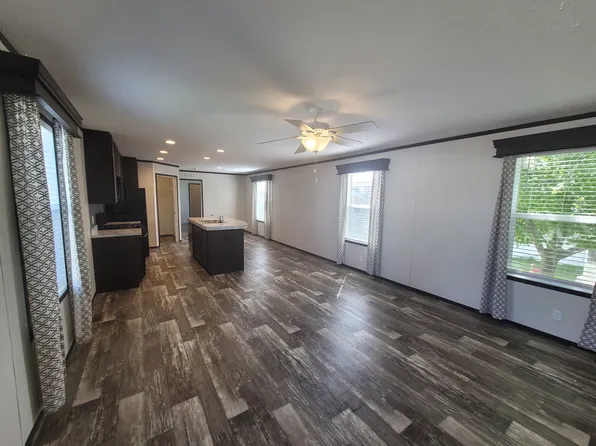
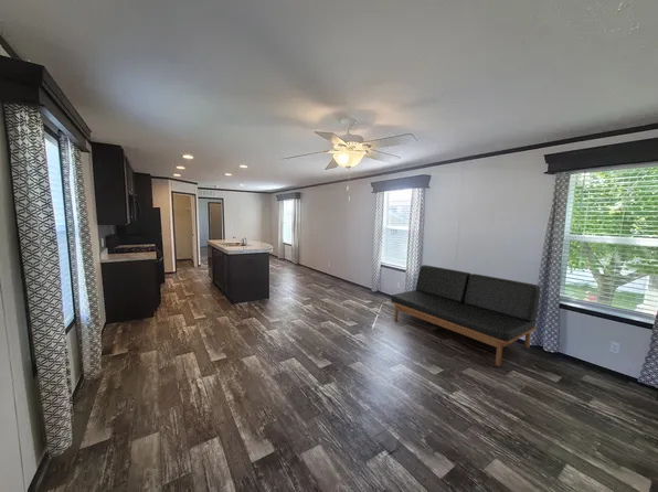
+ sofa (456, 304)
